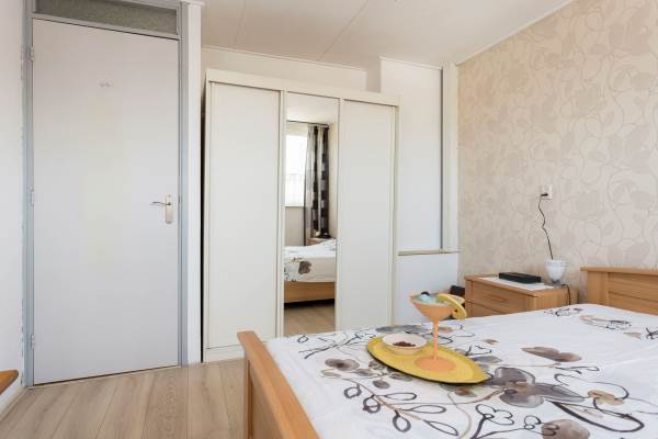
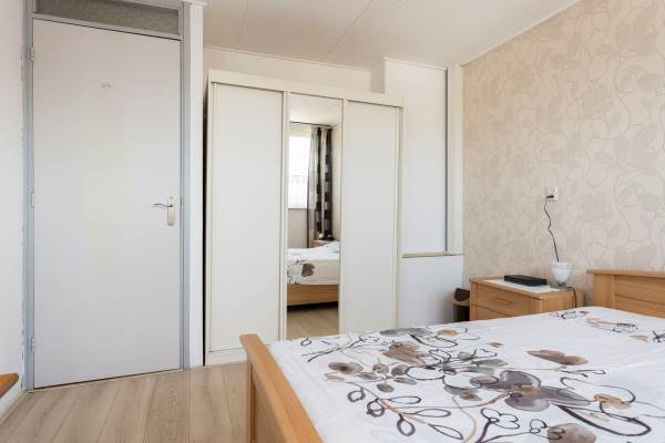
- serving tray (426, 316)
